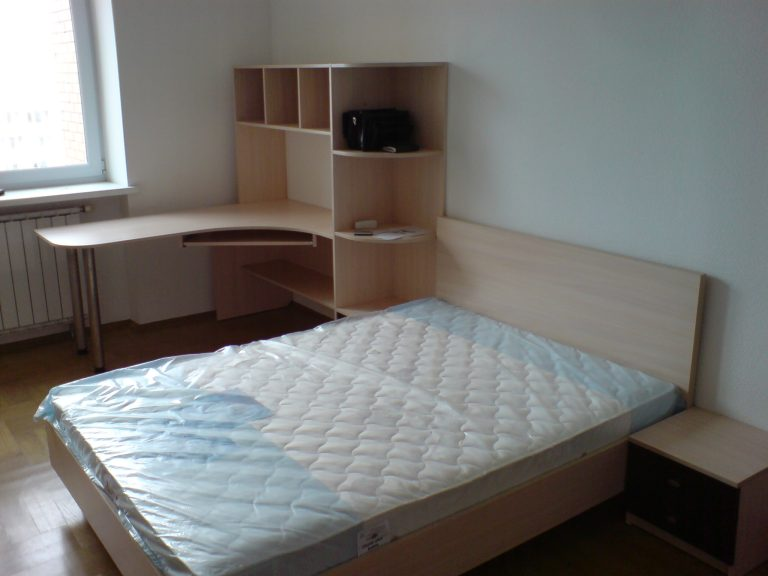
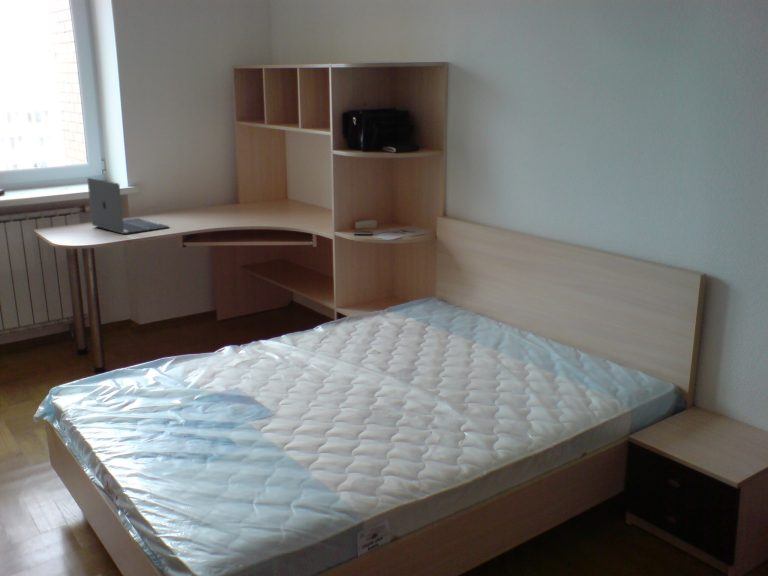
+ laptop (121, 206)
